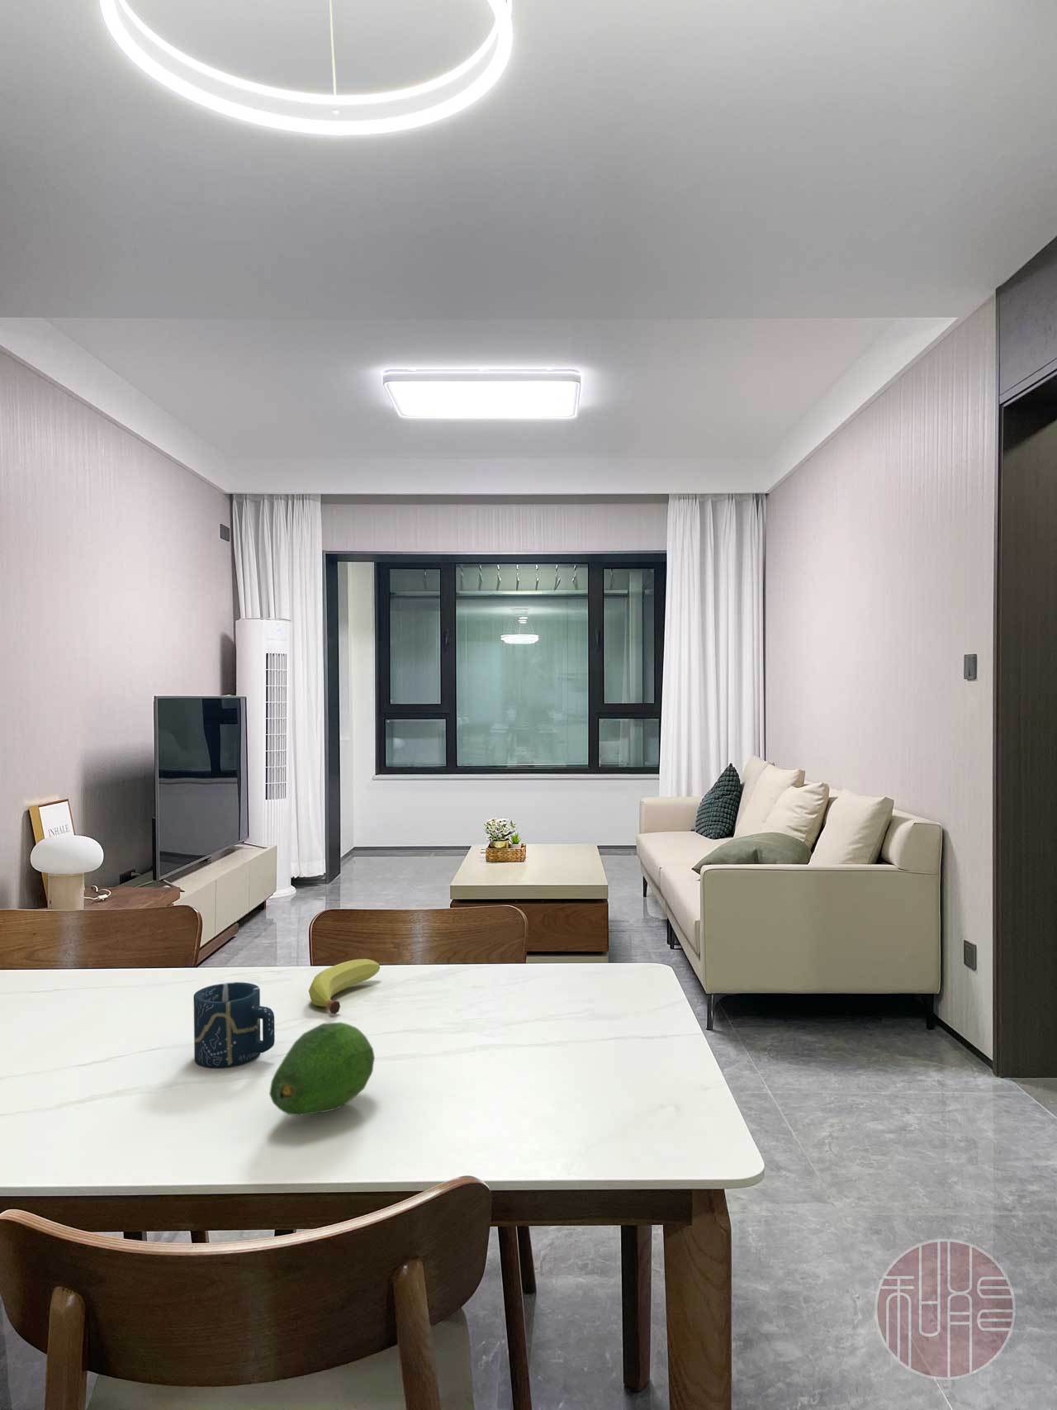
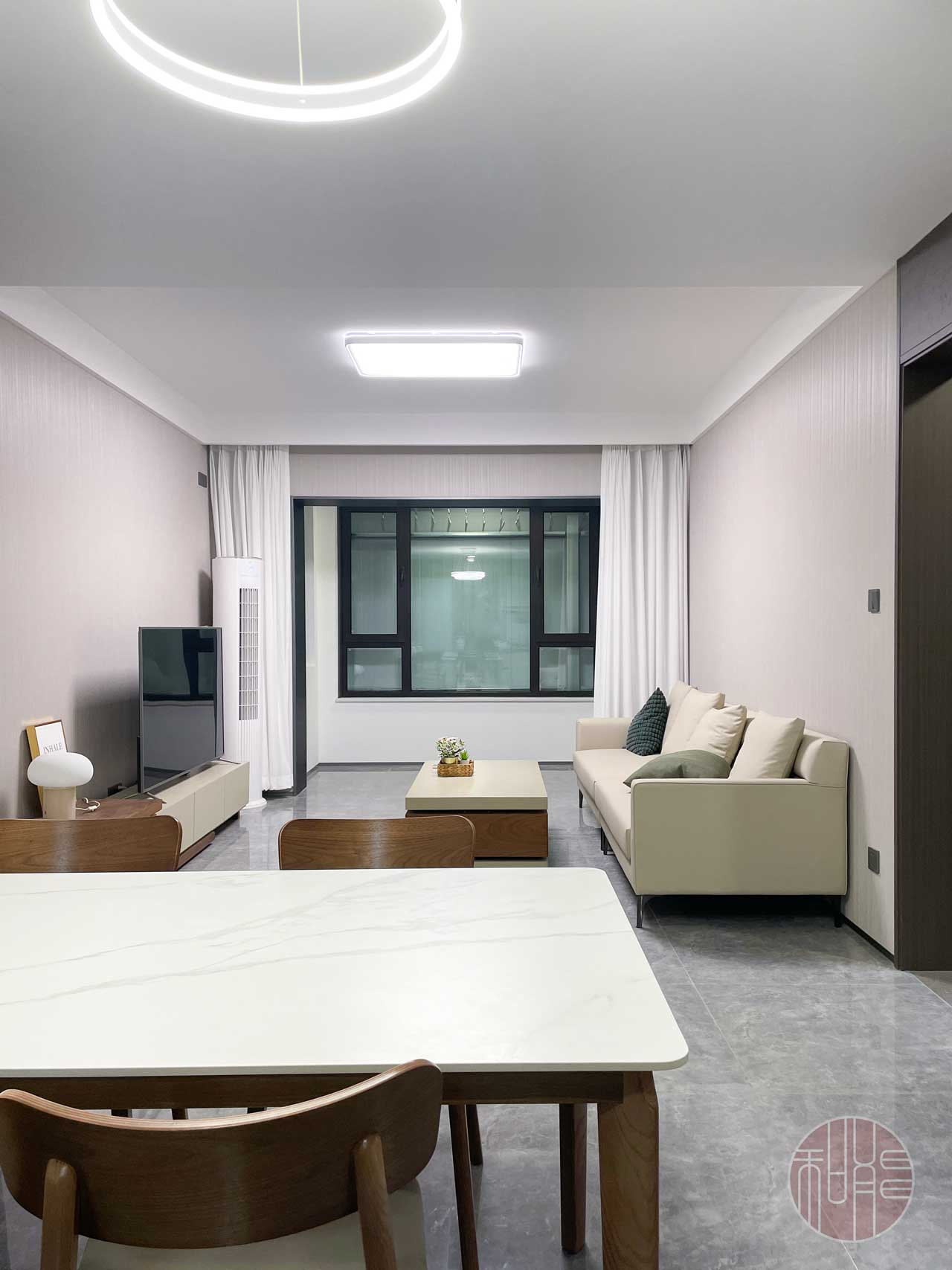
- cup (236, 1025)
- fruit (321, 1069)
- fruit (349, 983)
